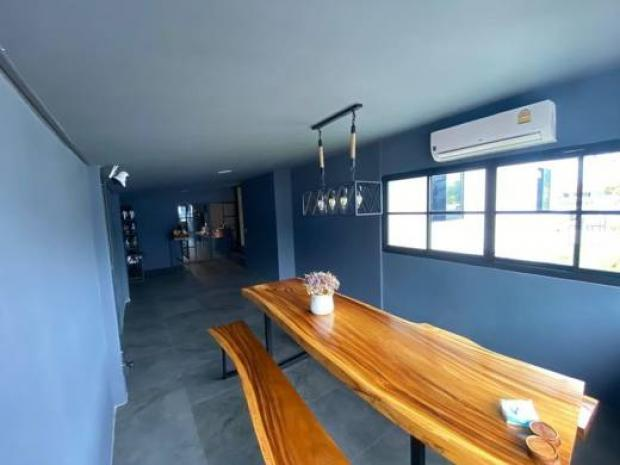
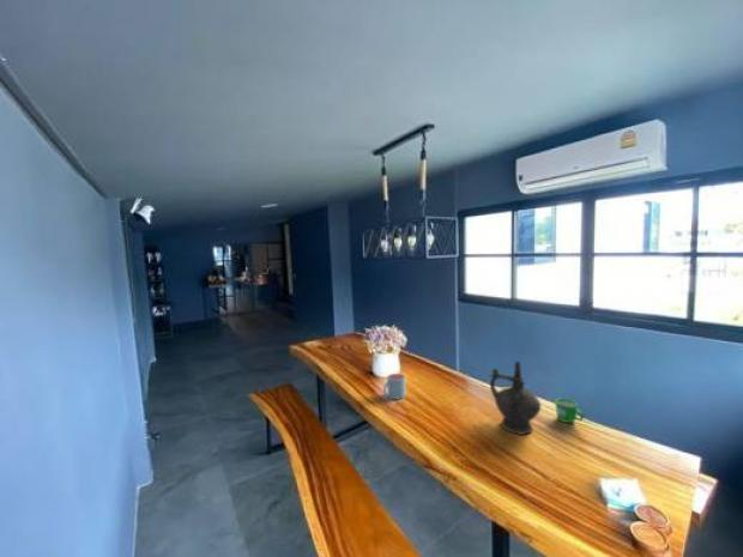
+ ceremonial vessel (514, 394)
+ mug (569, 412)
+ mug (393, 387)
